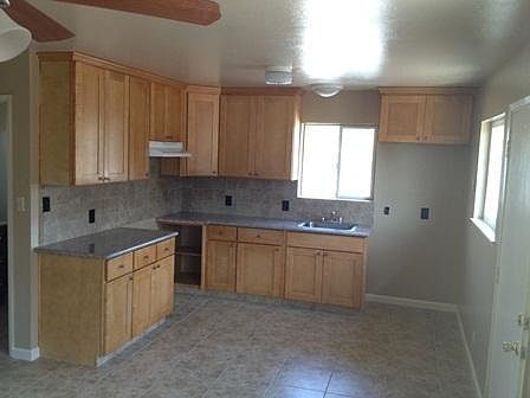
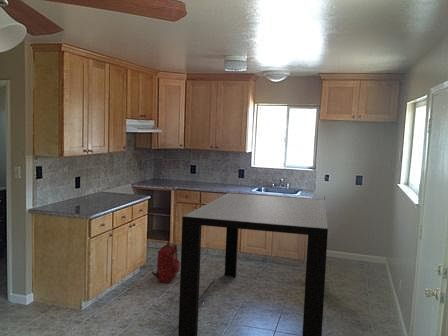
+ backpack (165, 260)
+ dining table (236, 255)
